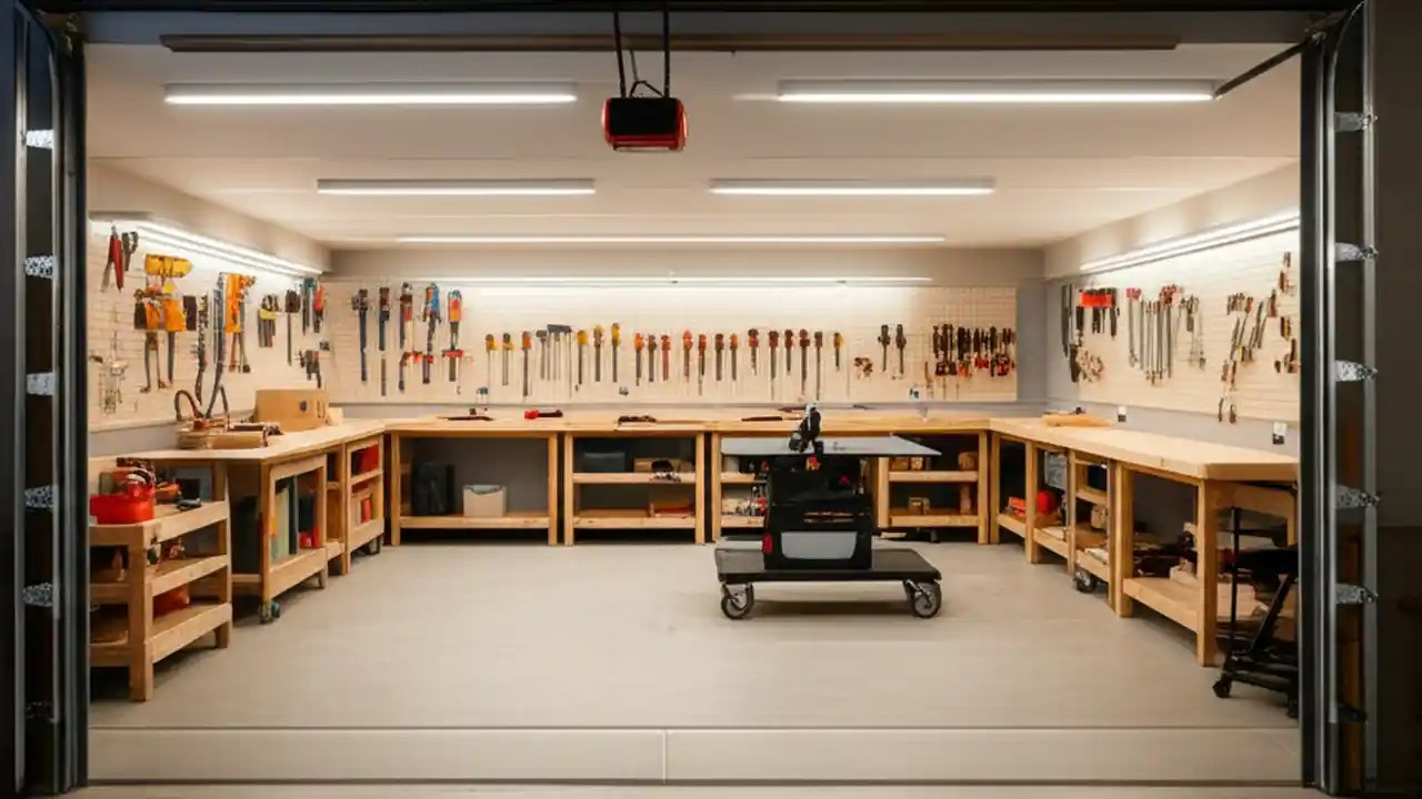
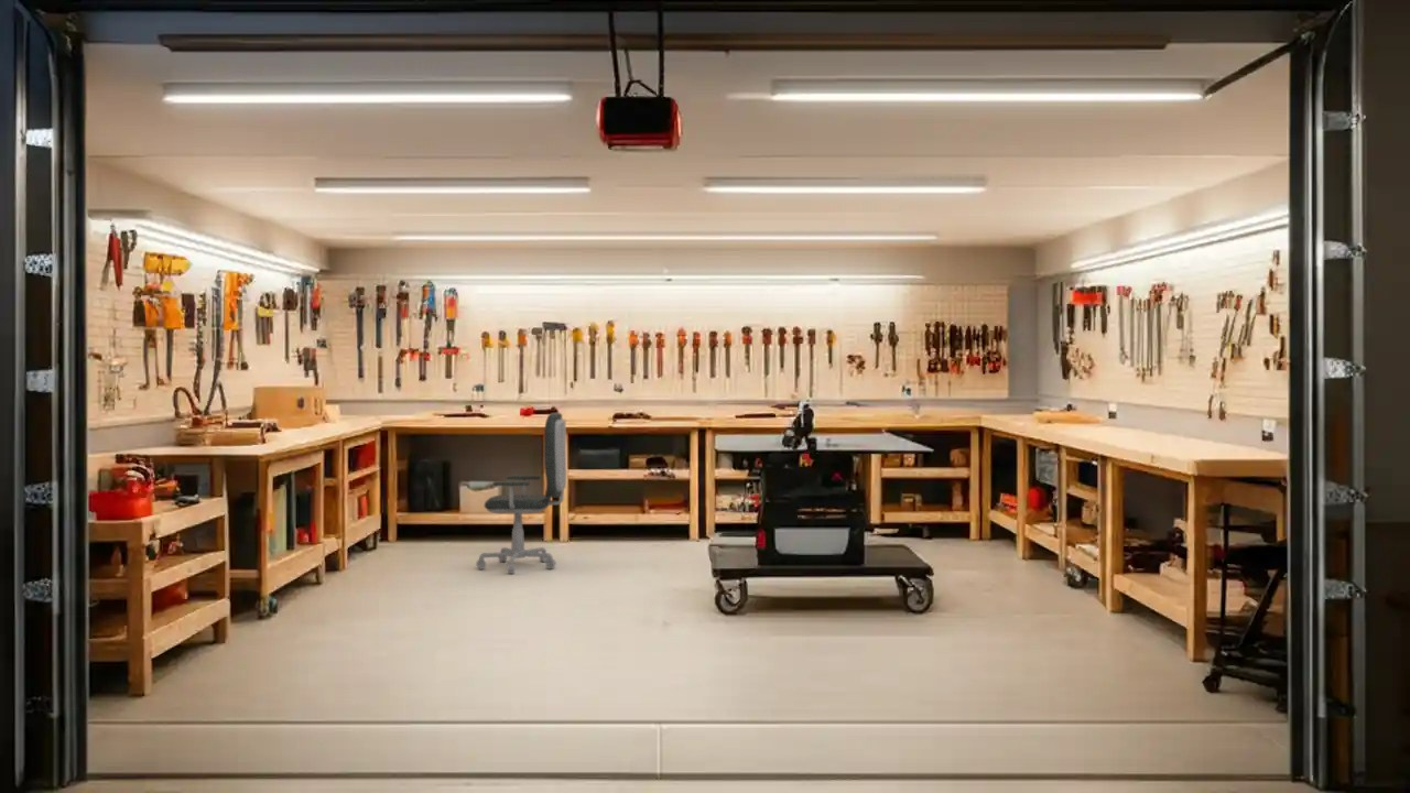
+ office chair (522, 489)
